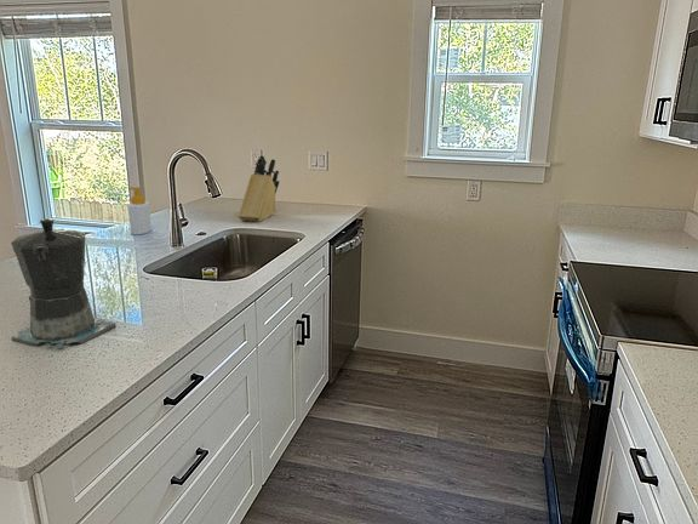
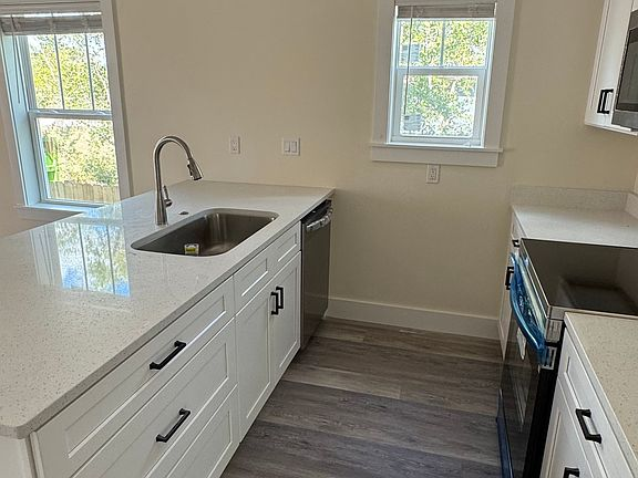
- knife block (259, 187)
- soap bottle (138, 210)
- coffee maker (56, 278)
